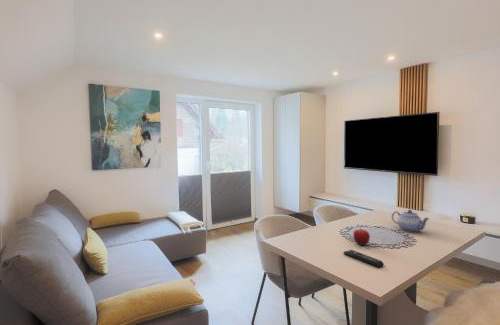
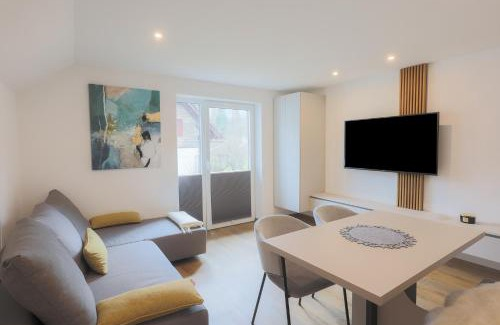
- teapot (409, 220)
- remote control (362, 257)
- fruit (361, 236)
